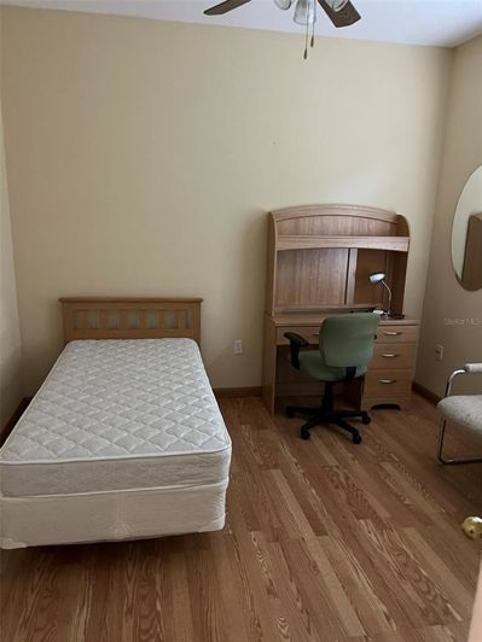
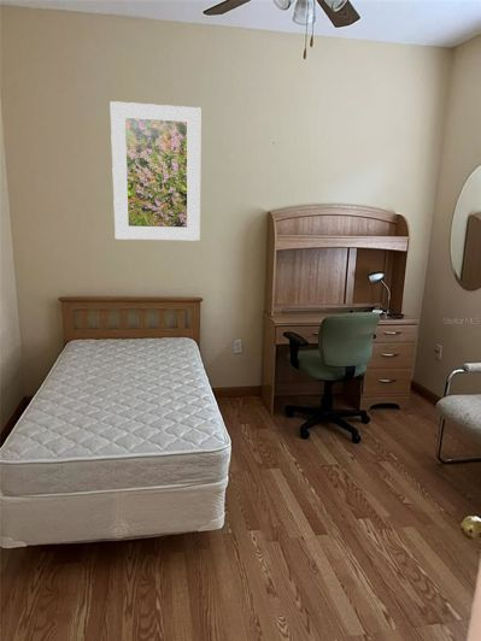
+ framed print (157, 174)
